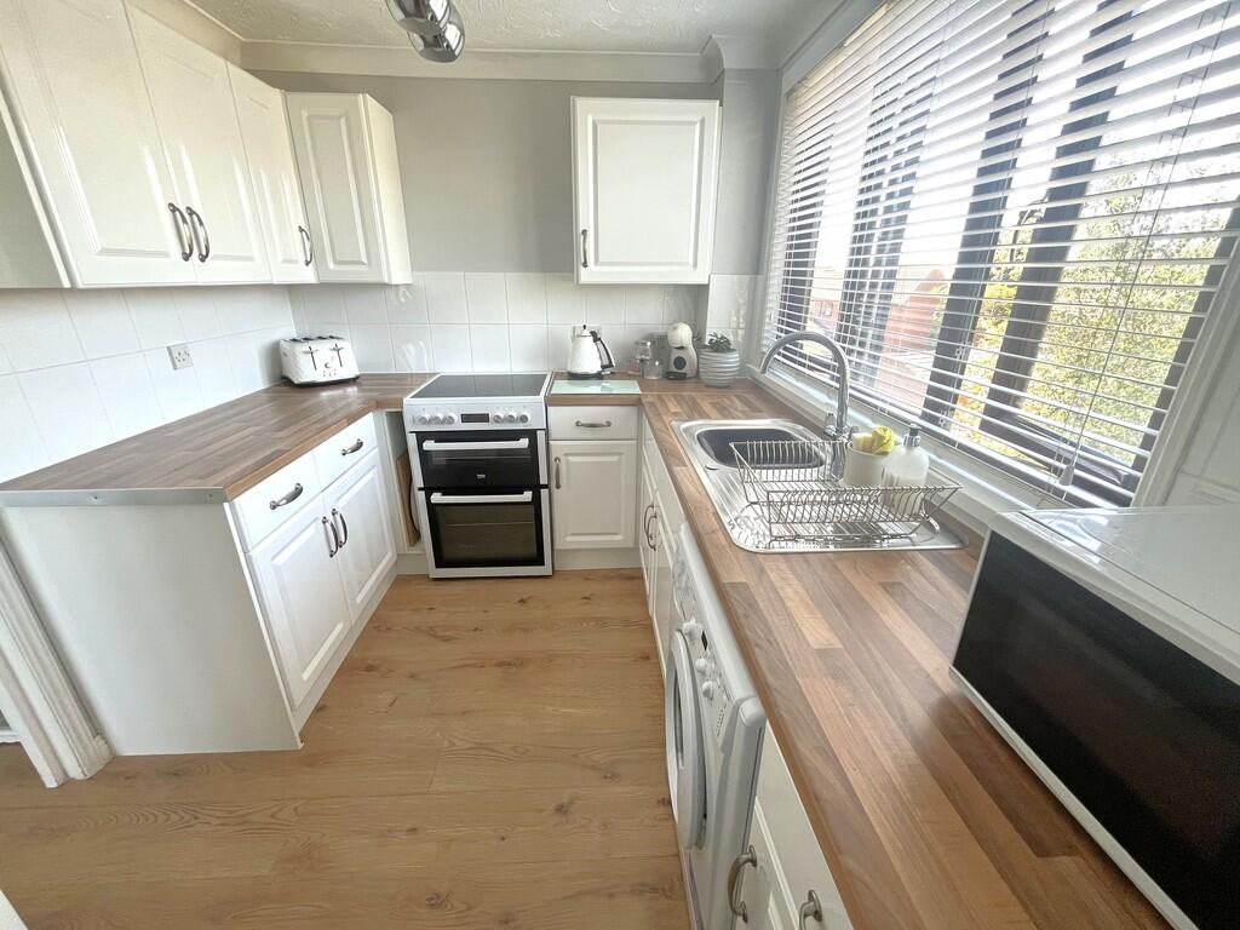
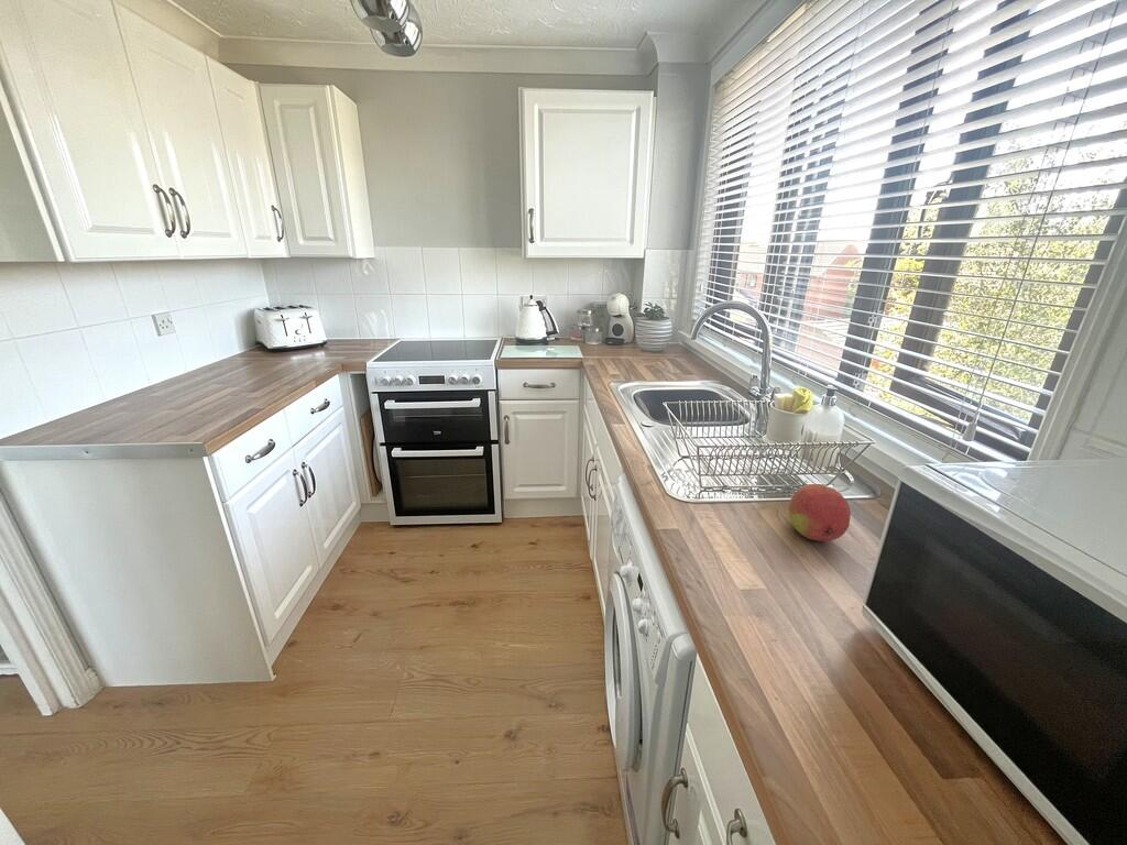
+ fruit (817, 511)
